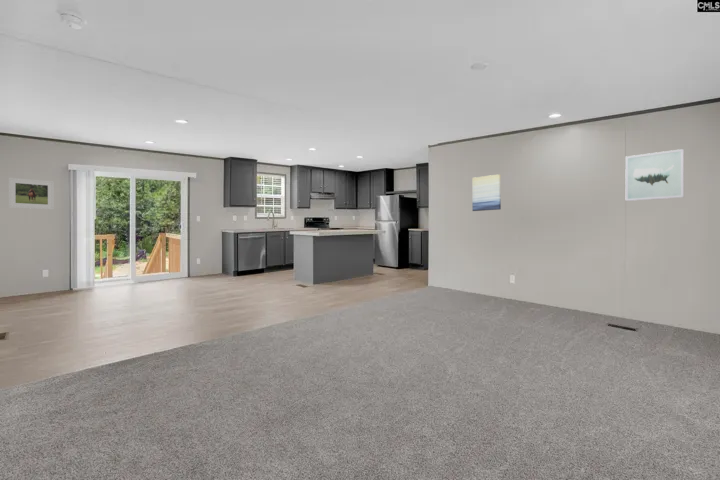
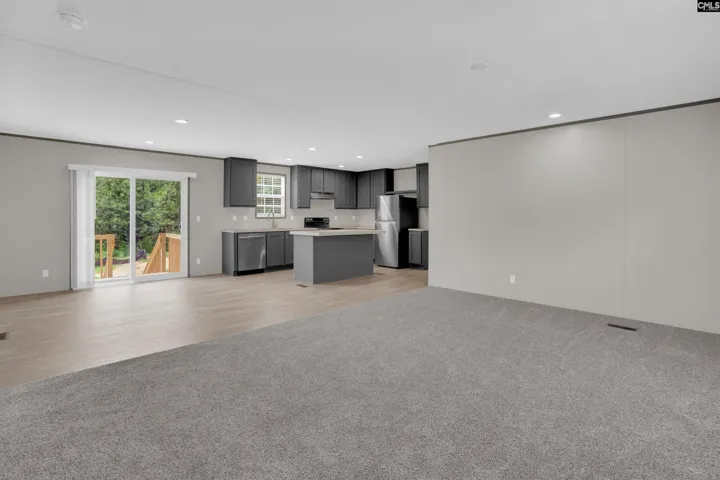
- wall art (486, 193)
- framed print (32, 194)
- wall art (653, 176)
